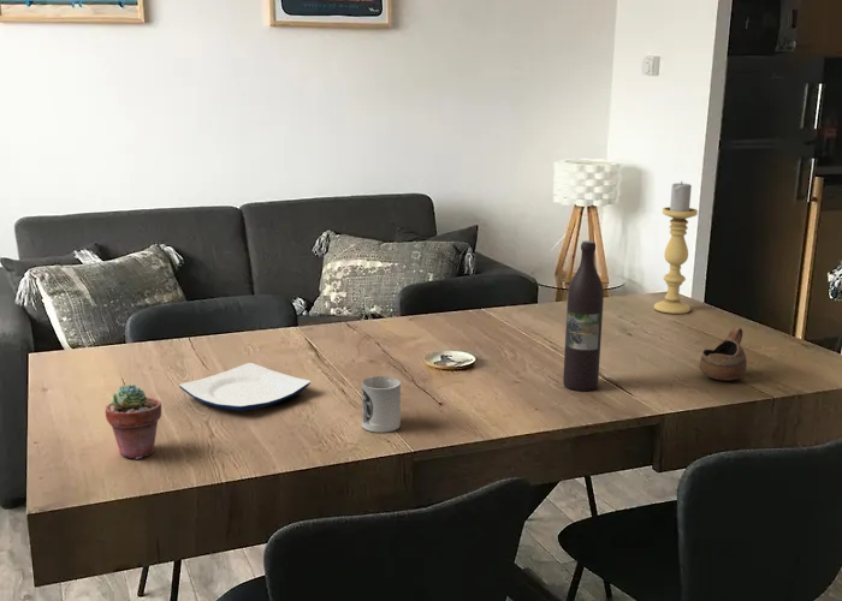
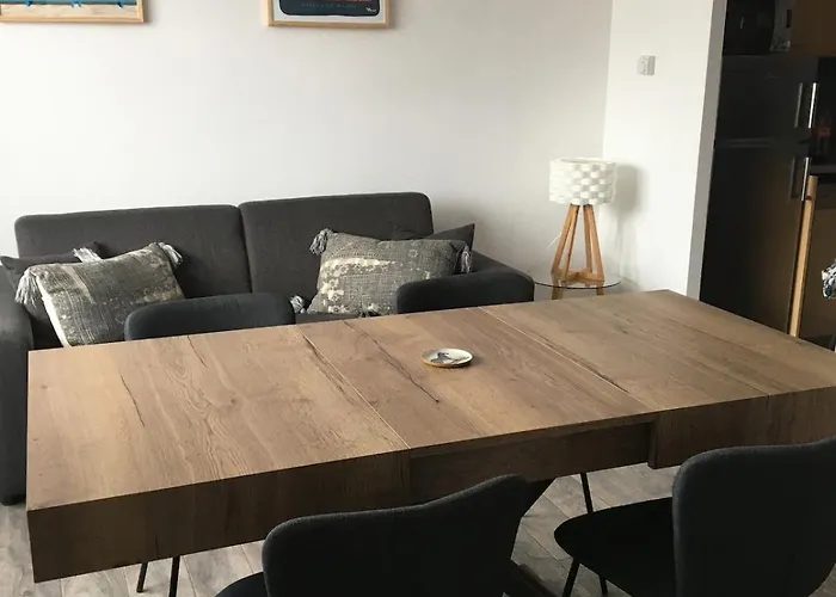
- cup (728, 353)
- cup (378, 400)
- potted succulent (134, 418)
- candle holder (676, 245)
- plate (245, 388)
- wine bottle (583, 315)
